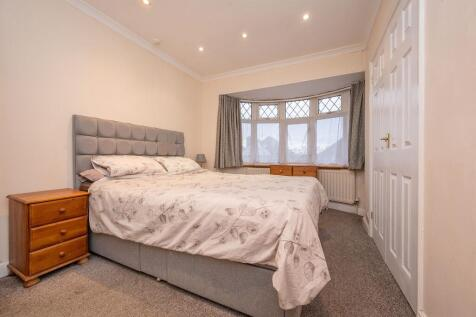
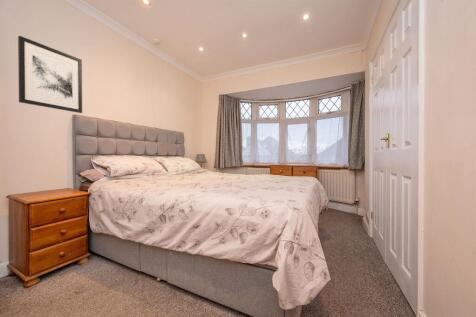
+ wall art (53, 78)
